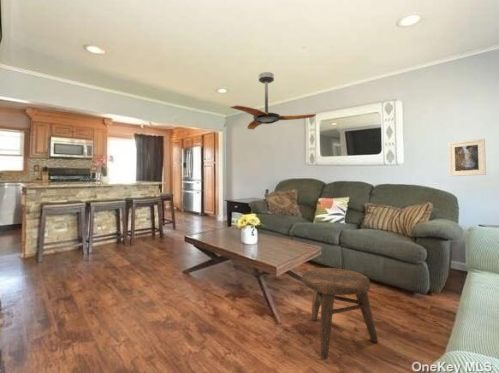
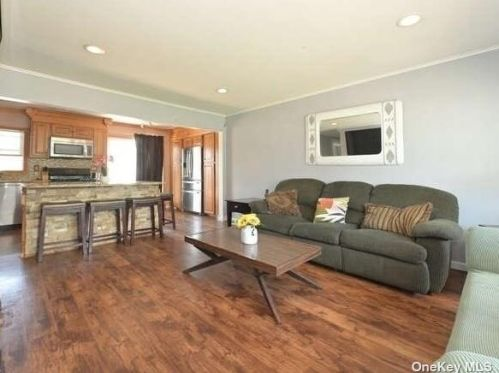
- ceiling fan (267, 99)
- stool (340, 308)
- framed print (466, 158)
